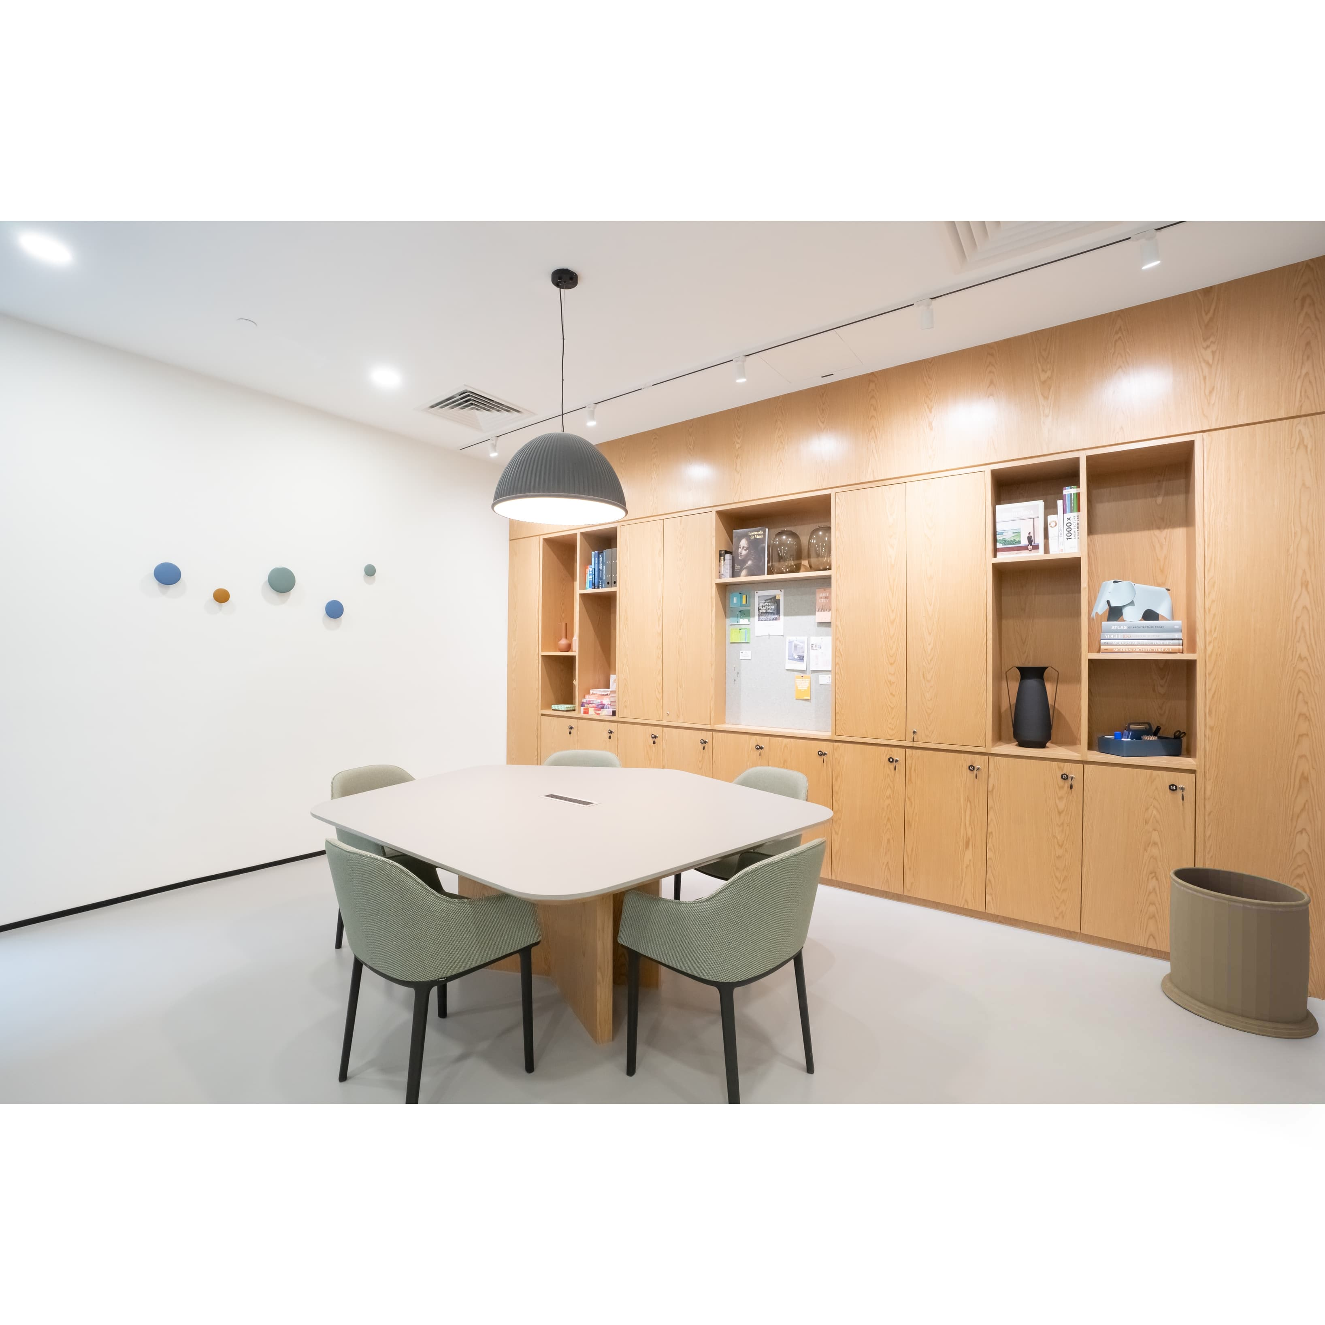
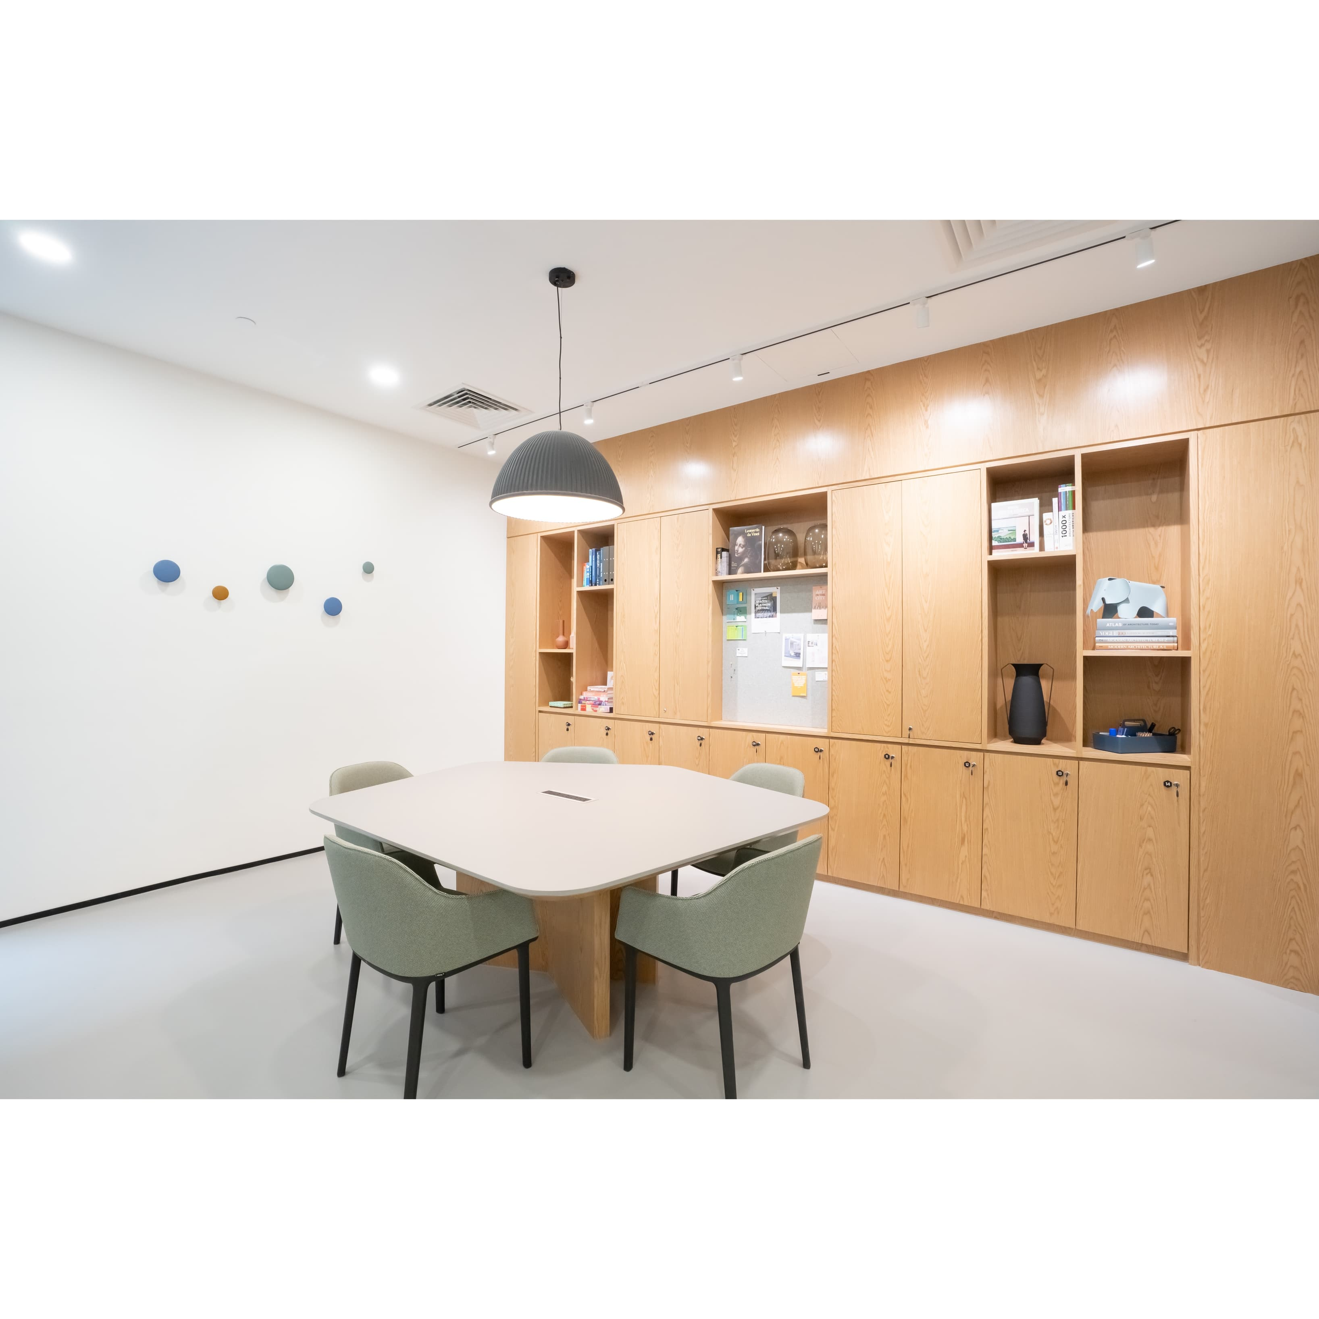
- trash can (1235, 944)
